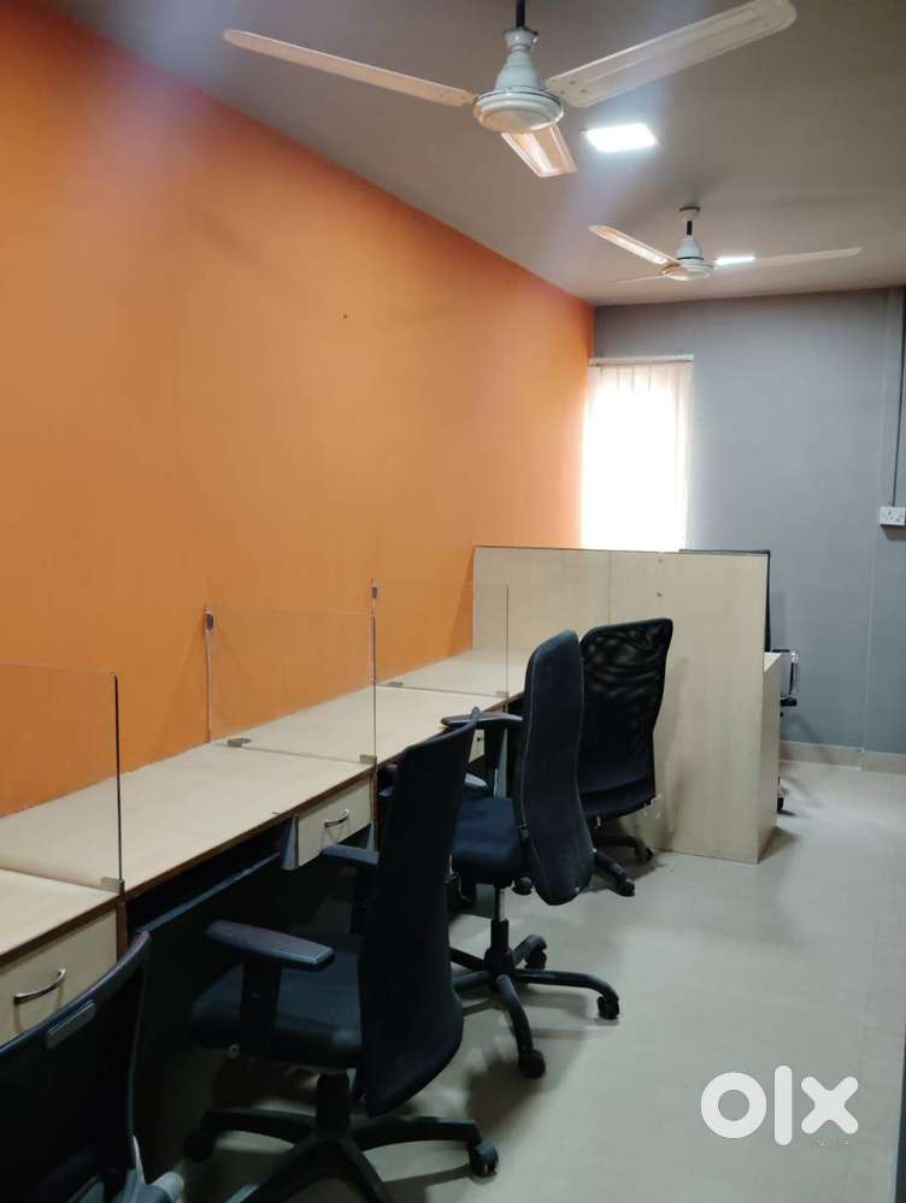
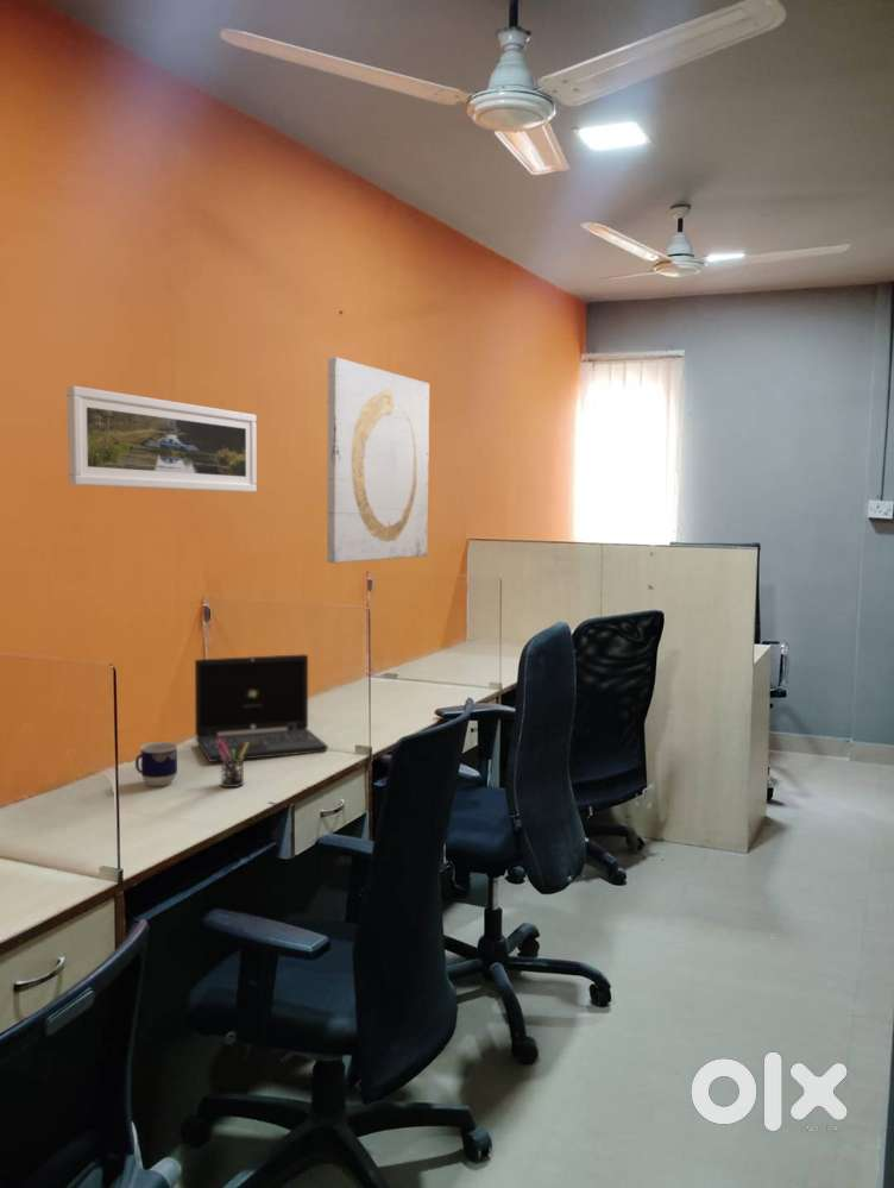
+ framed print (172, 445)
+ wall art (382, 466)
+ pen holder (231, 761)
+ laptop (260, 705)
+ cup (155, 766)
